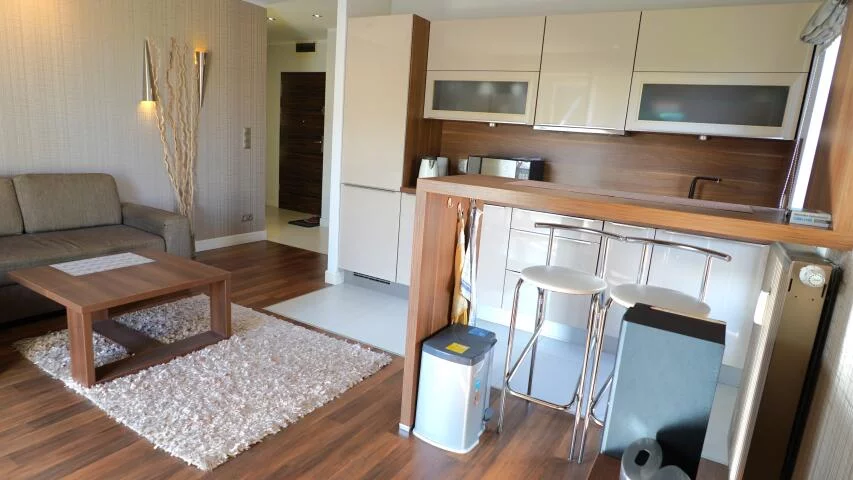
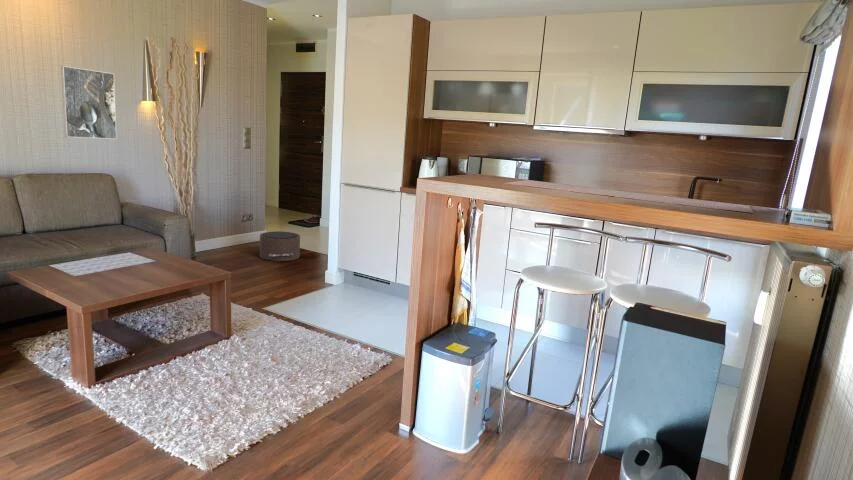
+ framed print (90, 104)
+ pouf (276, 245)
